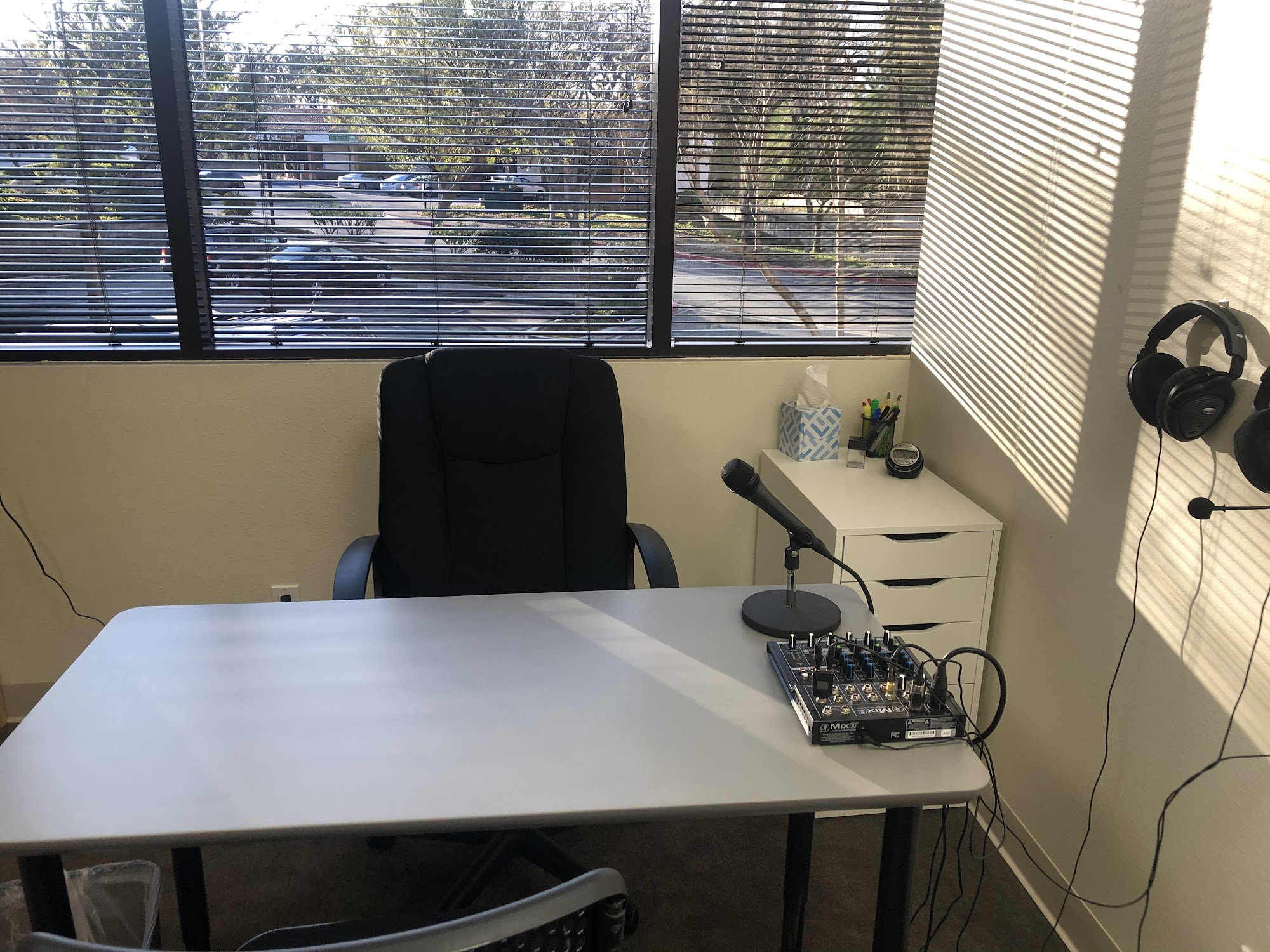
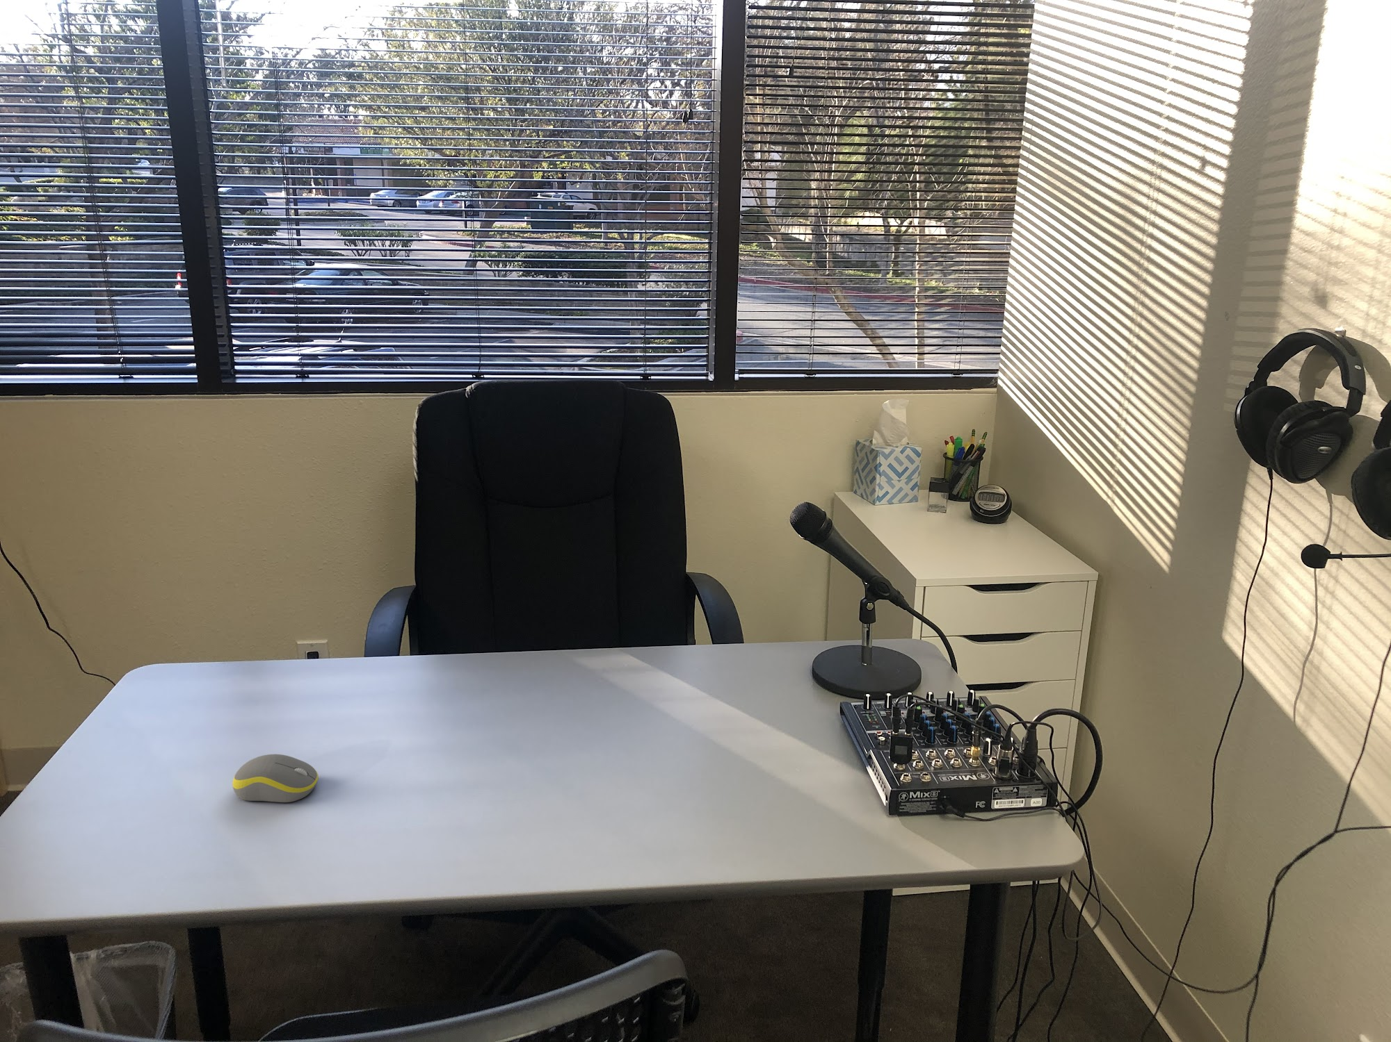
+ computer mouse (275, 775)
